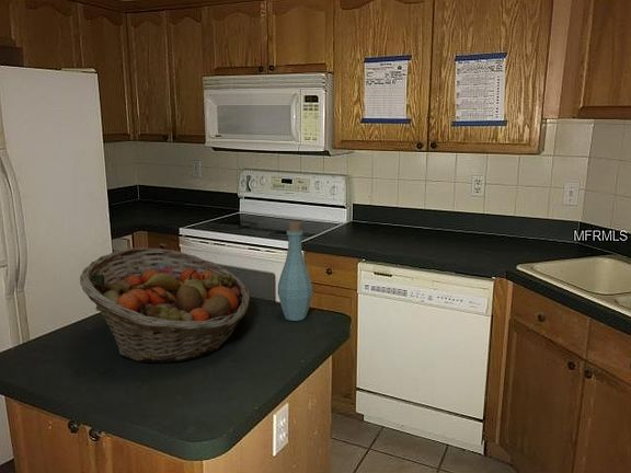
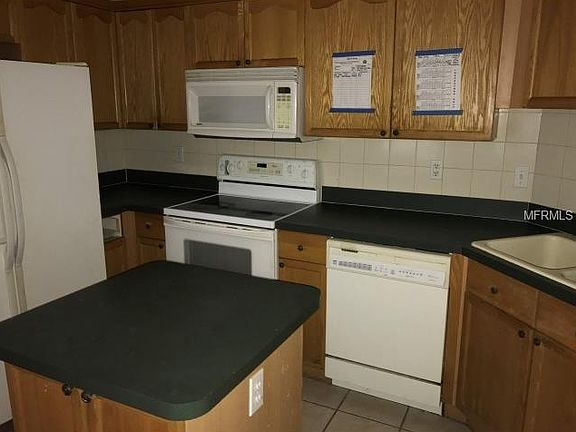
- bottle (295, 270)
- fruit basket (171, 298)
